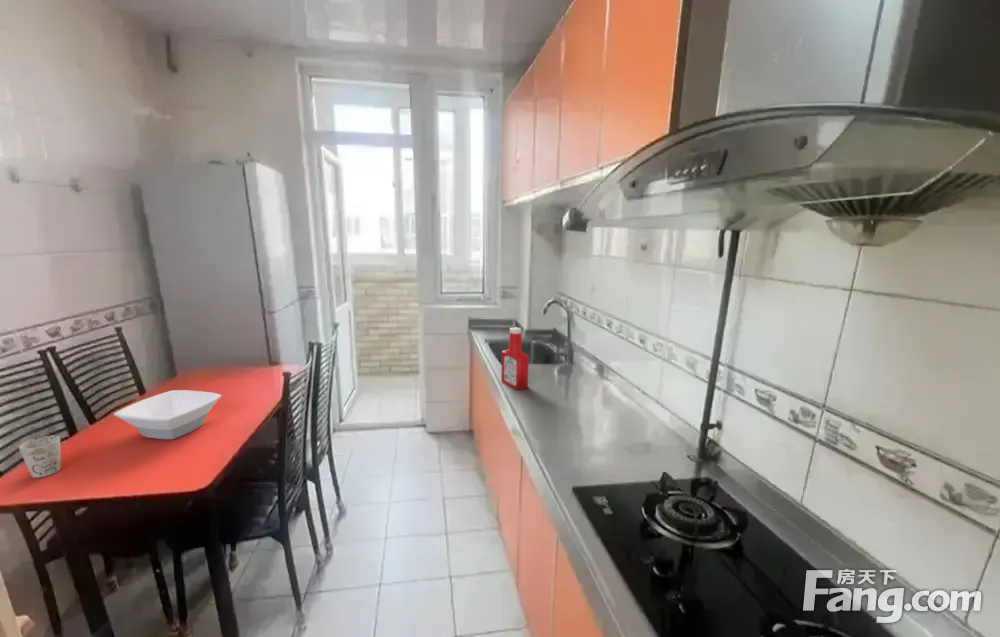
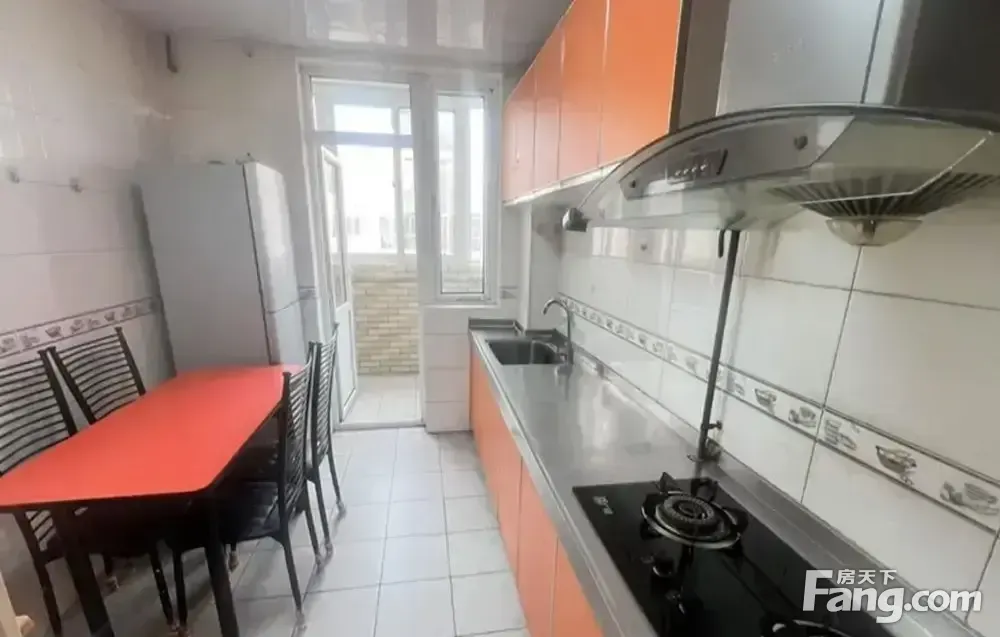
- bowl (172, 416)
- soap bottle (515, 356)
- mug (46, 453)
